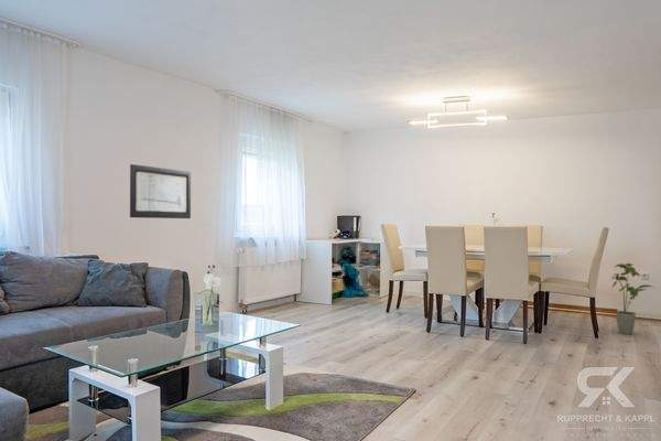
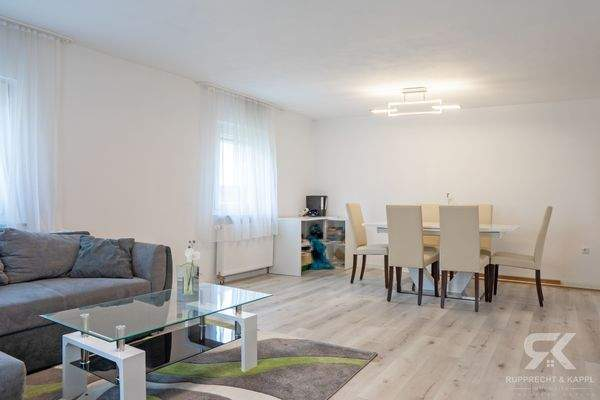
- wall art (162, 193)
- house plant (630, 298)
